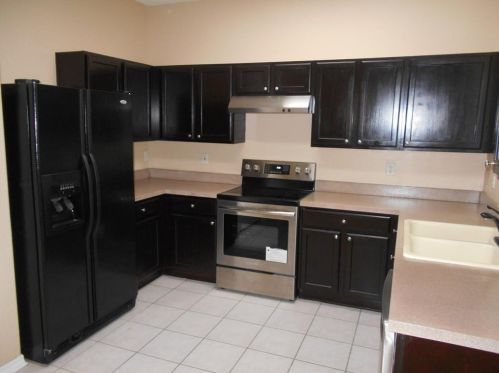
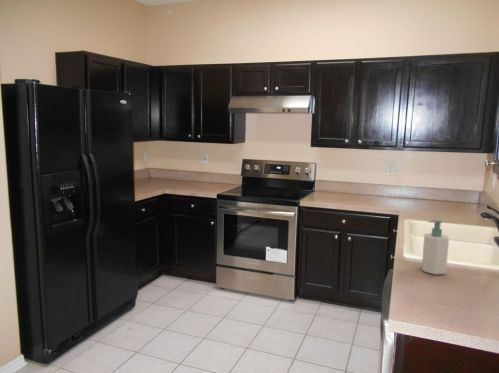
+ soap bottle (435, 246)
